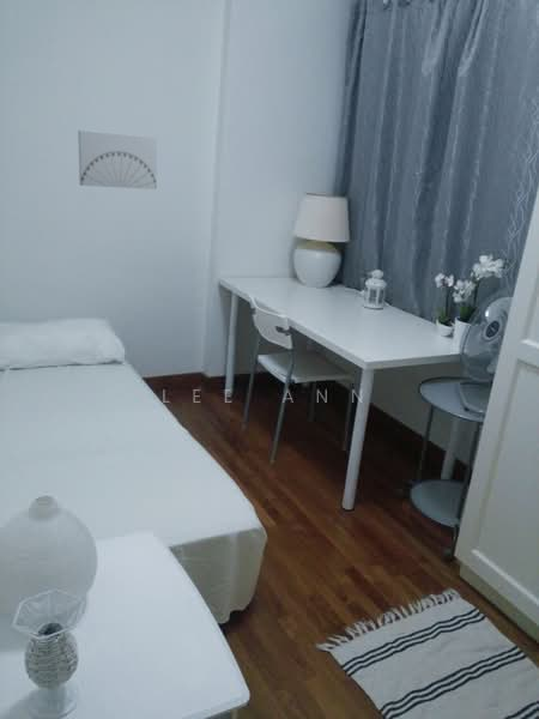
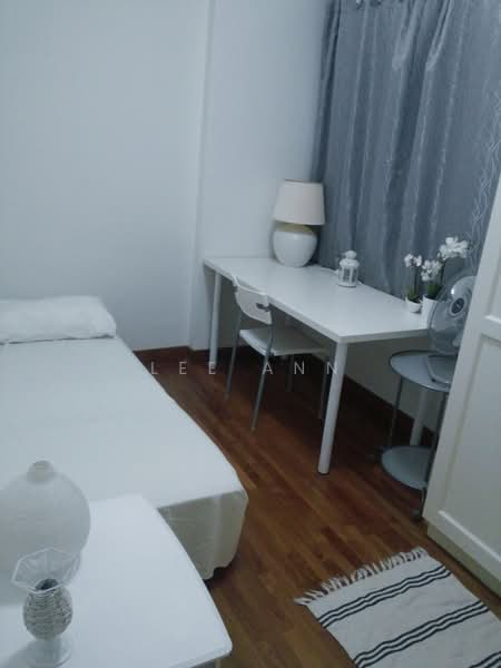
- wall art (119, 161)
